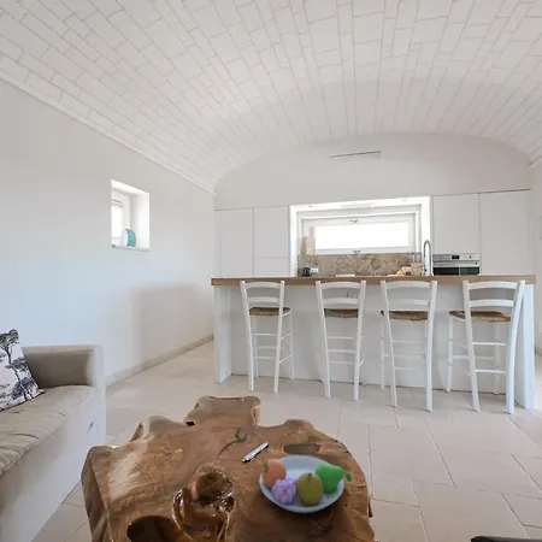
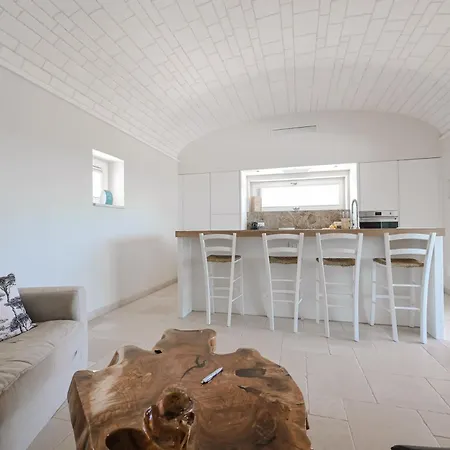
- fruit bowl (304, 472)
